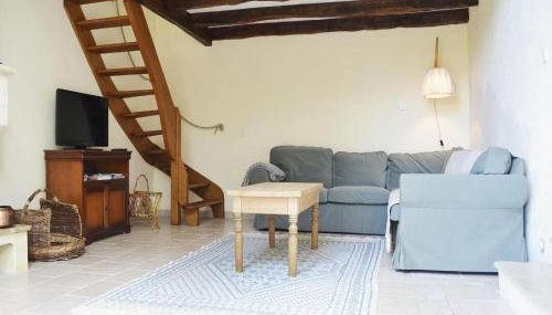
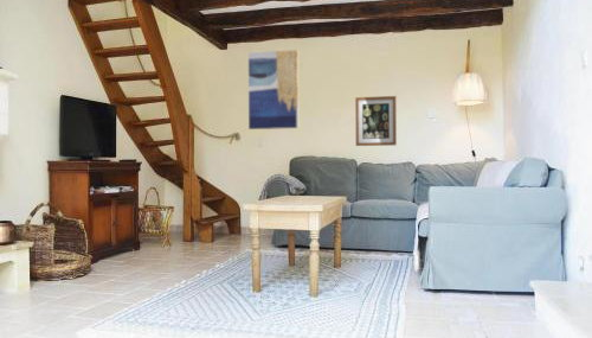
+ wall art (272, 89)
+ wall art (375, 121)
